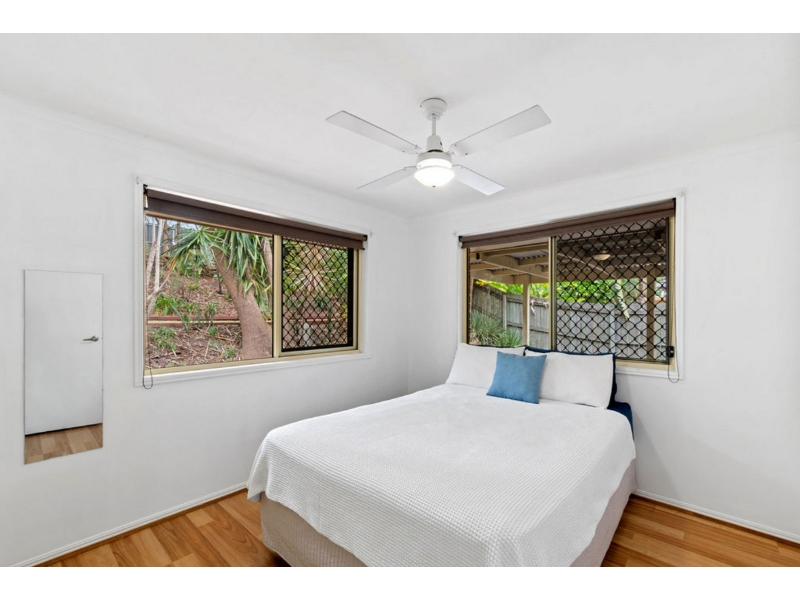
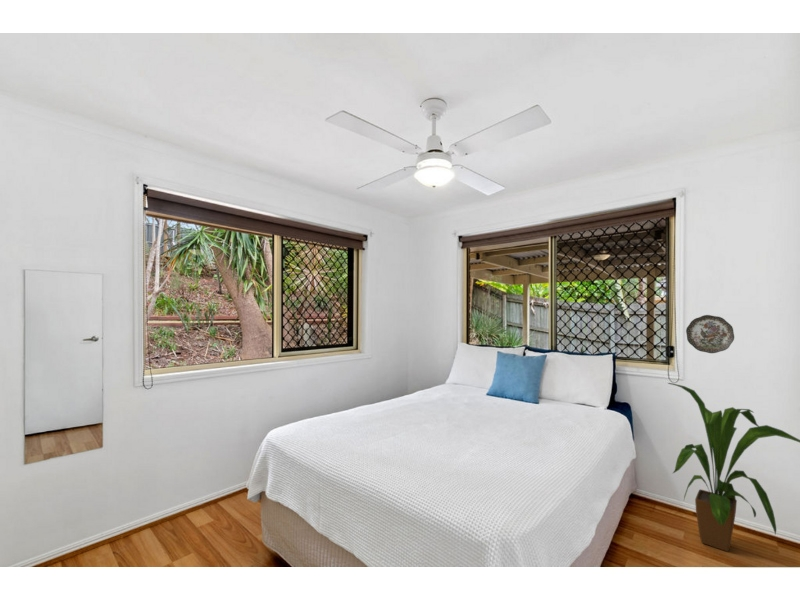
+ house plant (735, 470)
+ decorative plate (709, 334)
